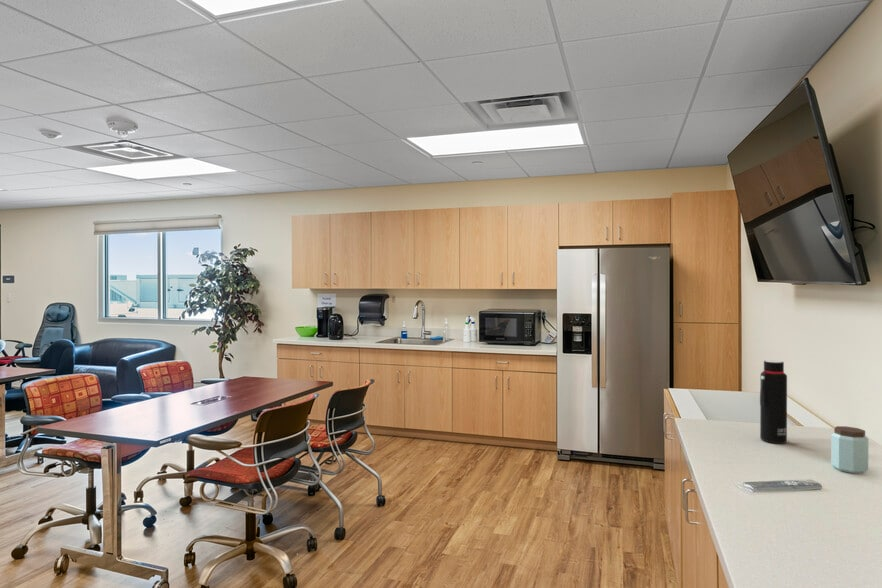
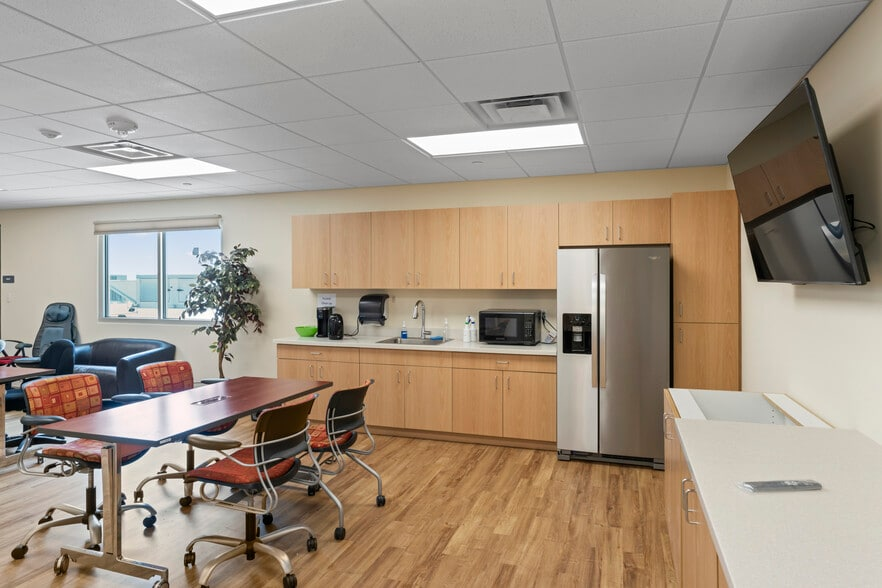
- water bottle (771, 401)
- peanut butter (849, 449)
